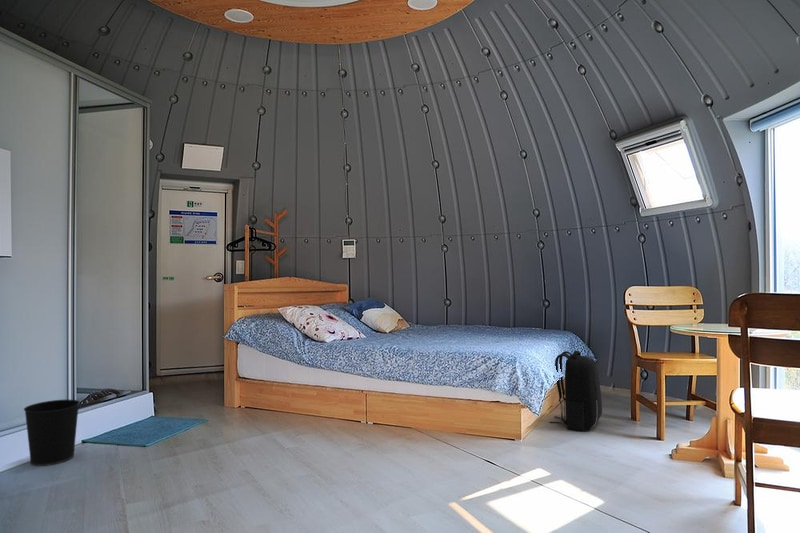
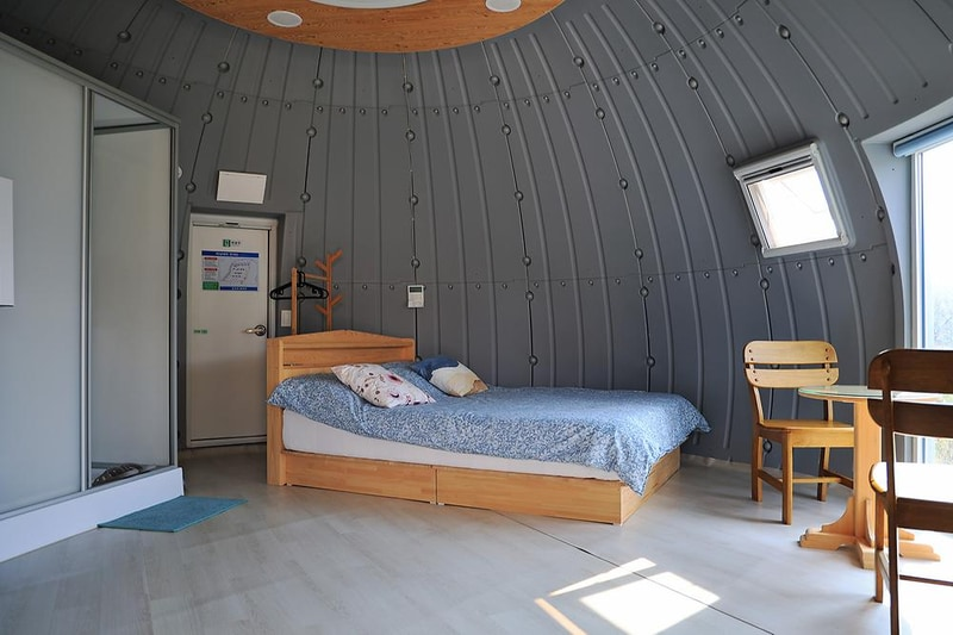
- backpack (575, 387)
- wastebasket (52, 432)
